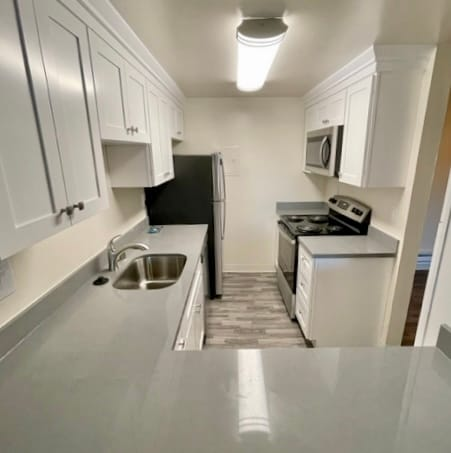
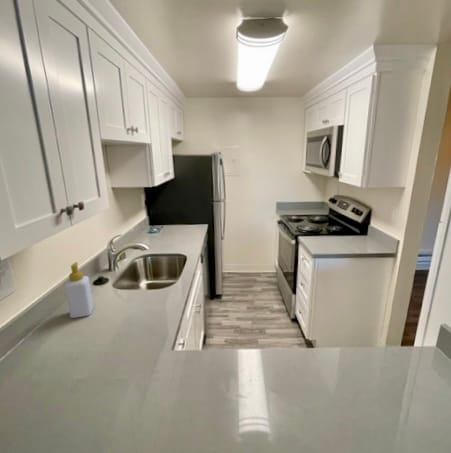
+ soap bottle (78, 289)
